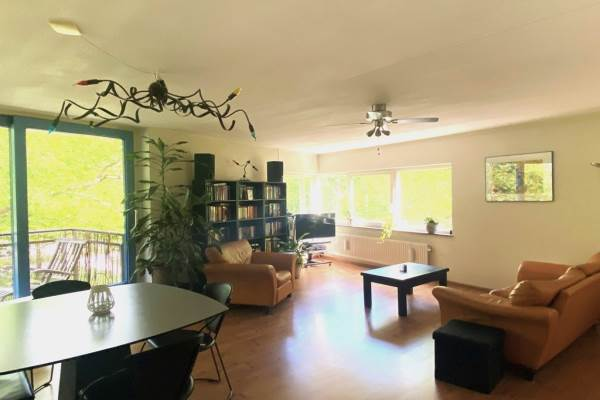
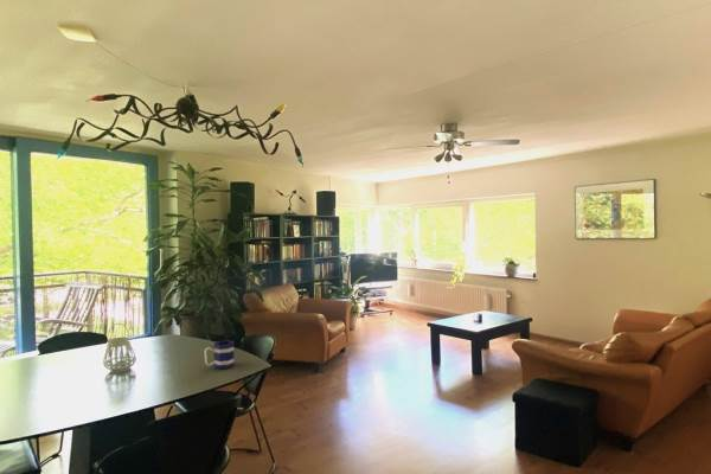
+ mug (219, 354)
